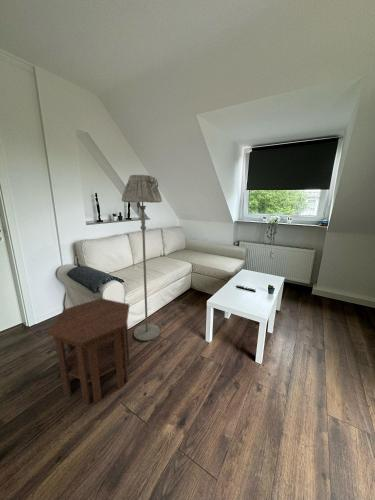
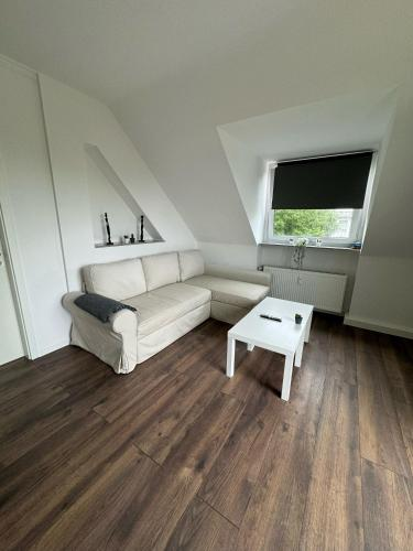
- side table (96, 346)
- floor lamp (144, 261)
